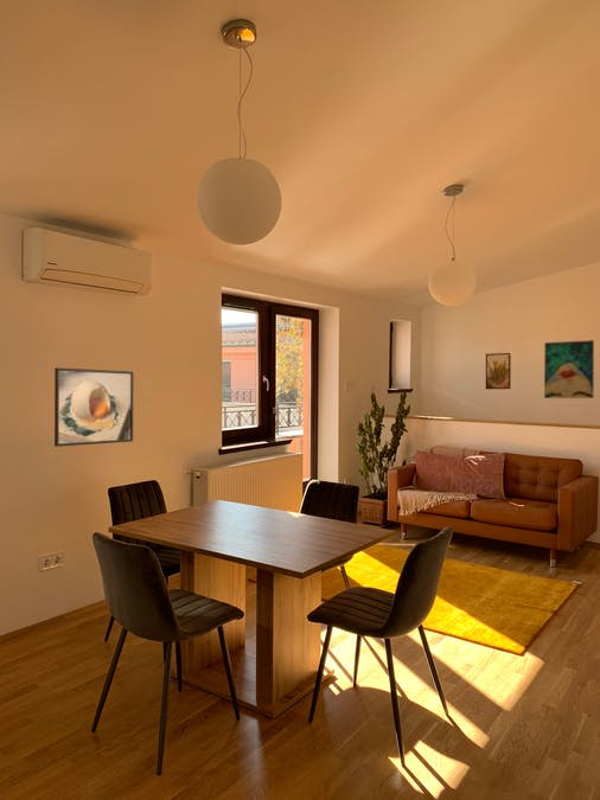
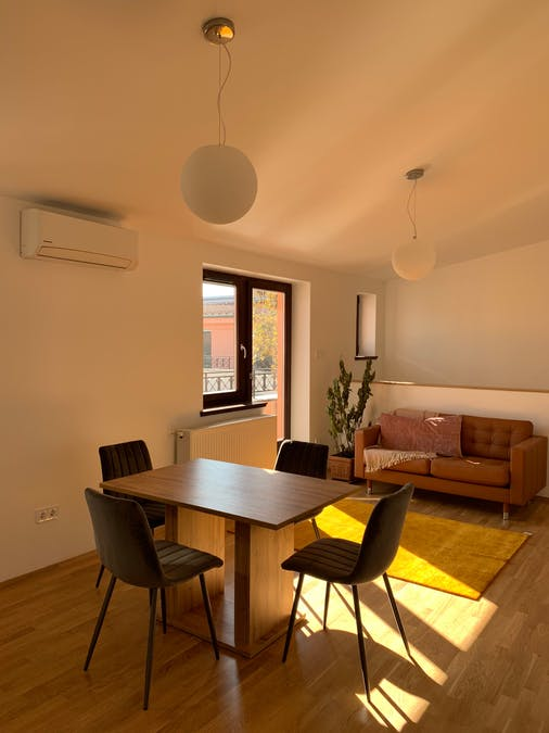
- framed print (498, 371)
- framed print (96, 407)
- wall art (568, 370)
